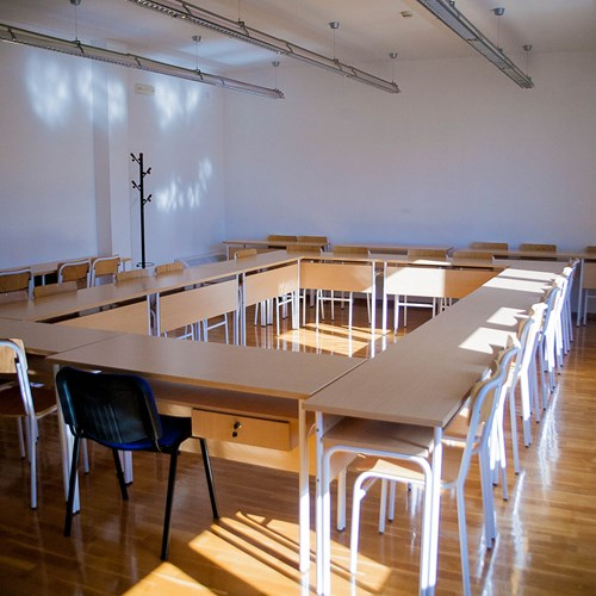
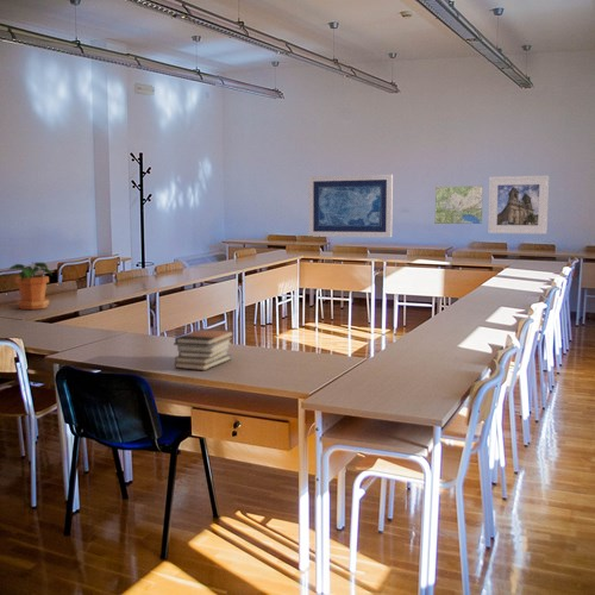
+ road map (458, 205)
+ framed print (518, 205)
+ book stack (205, 347)
+ potted plant (29, 286)
+ wall art (349, 206)
